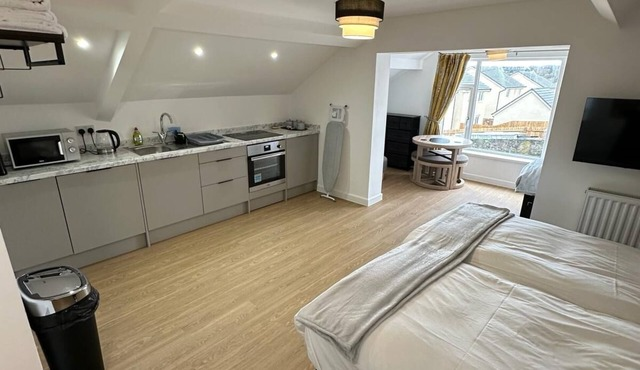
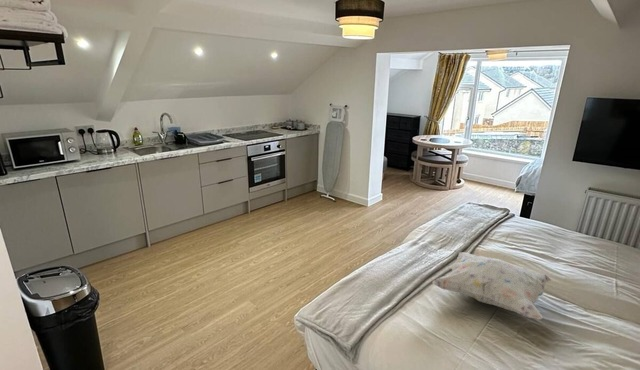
+ decorative pillow (493, 280)
